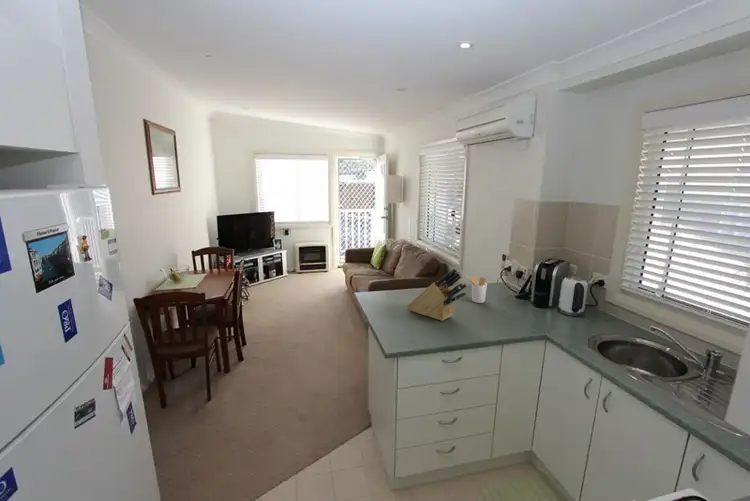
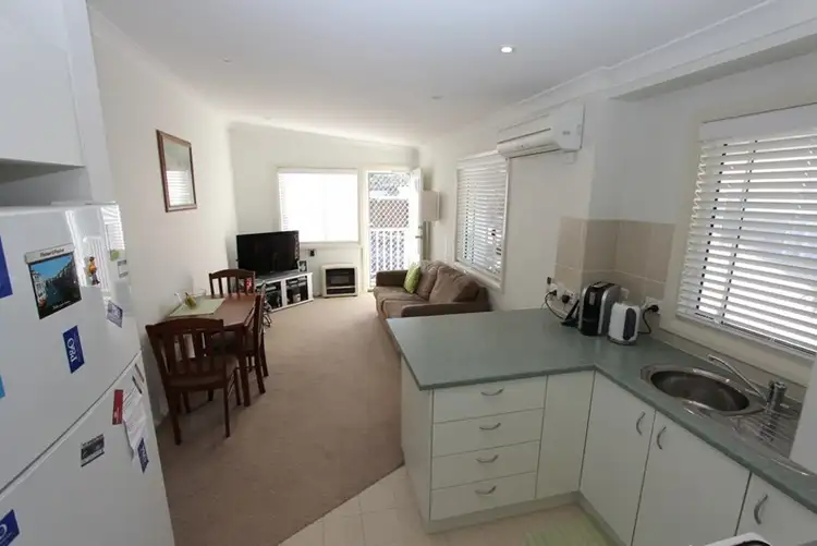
- knife block (436, 290)
- utensil holder (475, 288)
